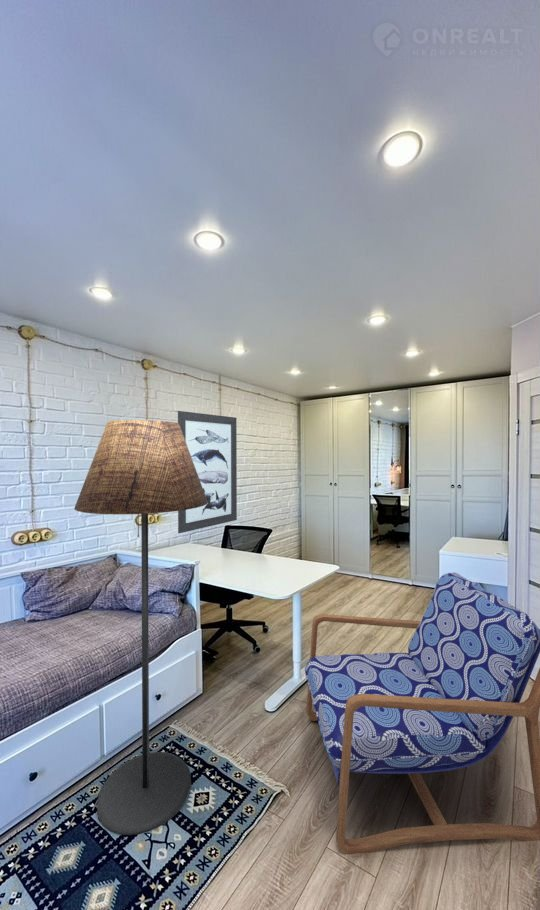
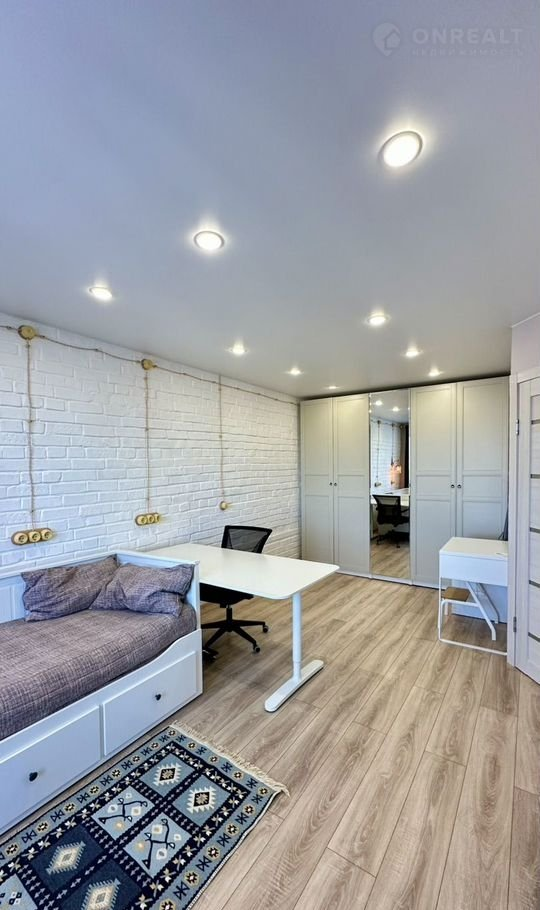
- wall art (209, 470)
- floor lamp (145, 607)
- armchair (408, 679)
